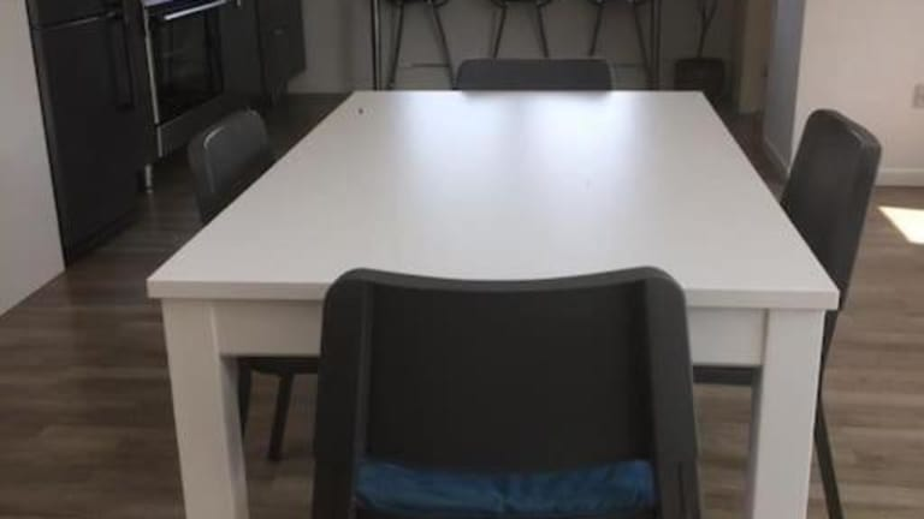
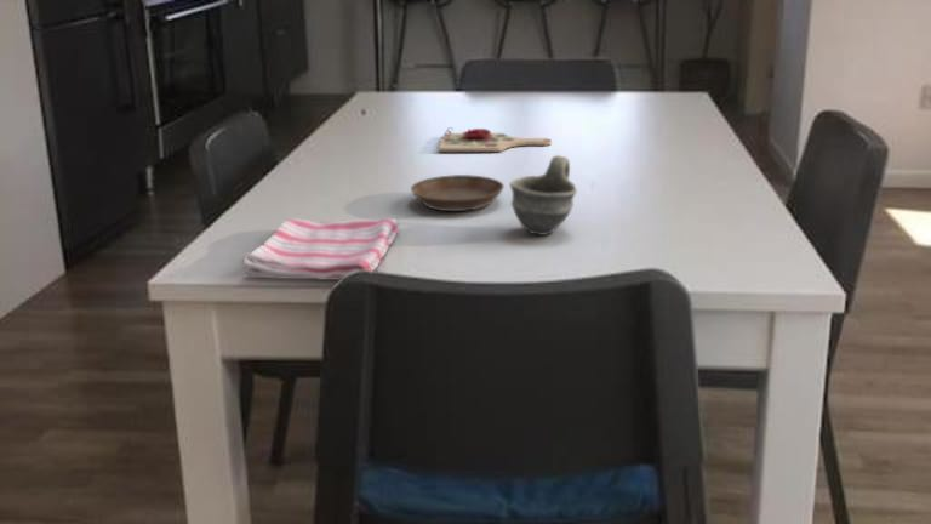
+ saucer (457, 194)
+ cutting board (496, 137)
+ dish towel (326, 243)
+ cup (548, 196)
